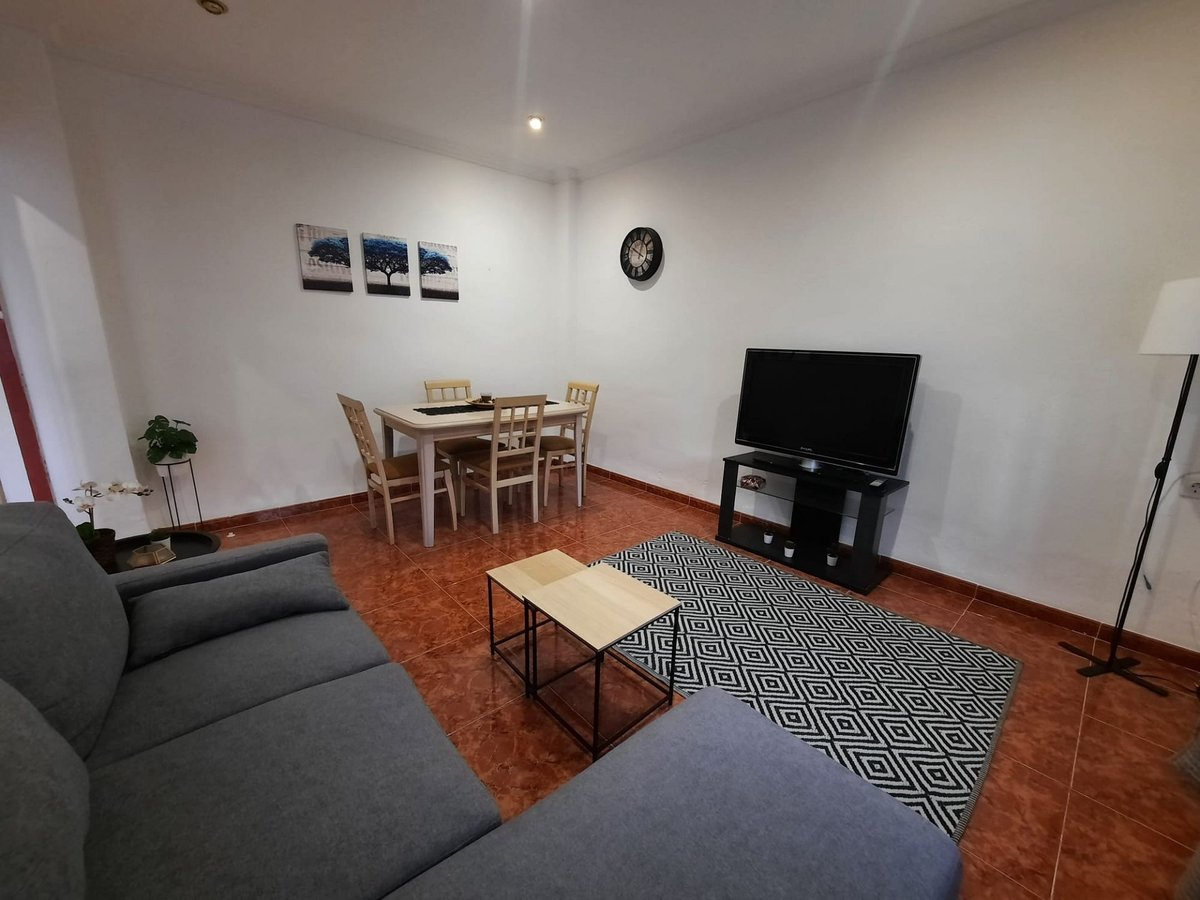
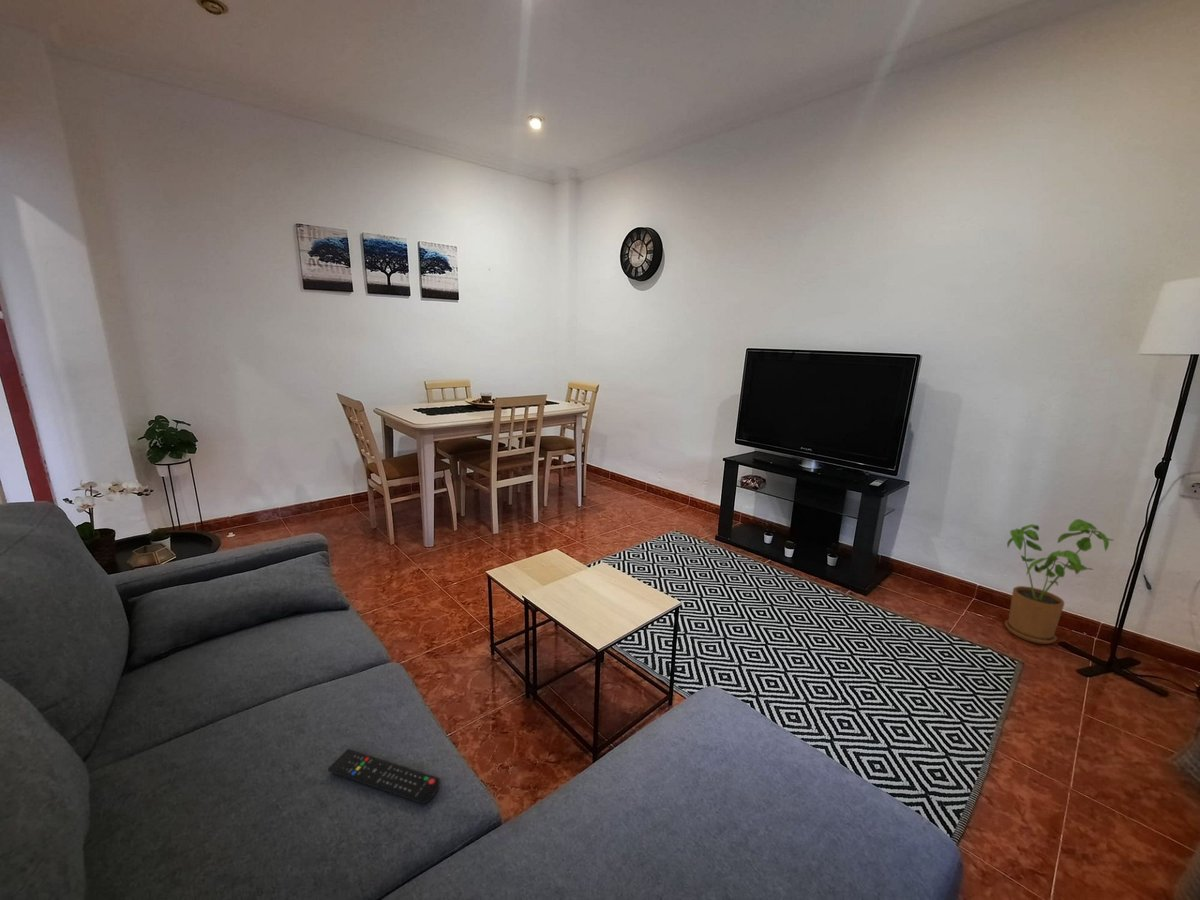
+ house plant (1047, 579)
+ remote control (384, 776)
